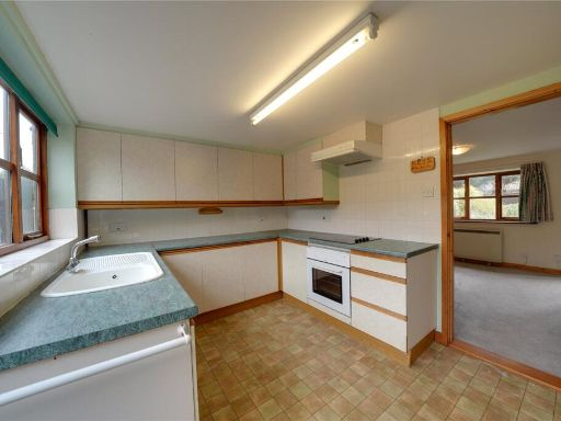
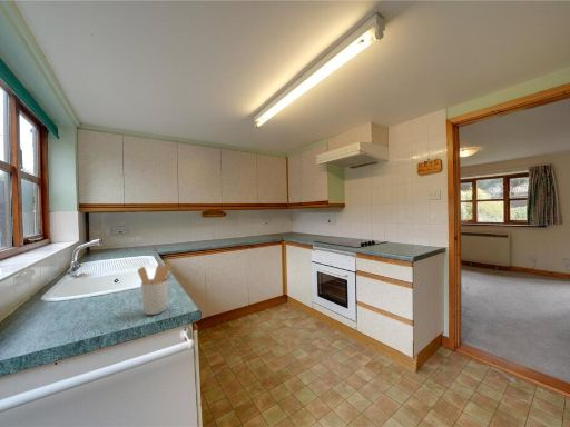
+ utensil holder (158, 286)
